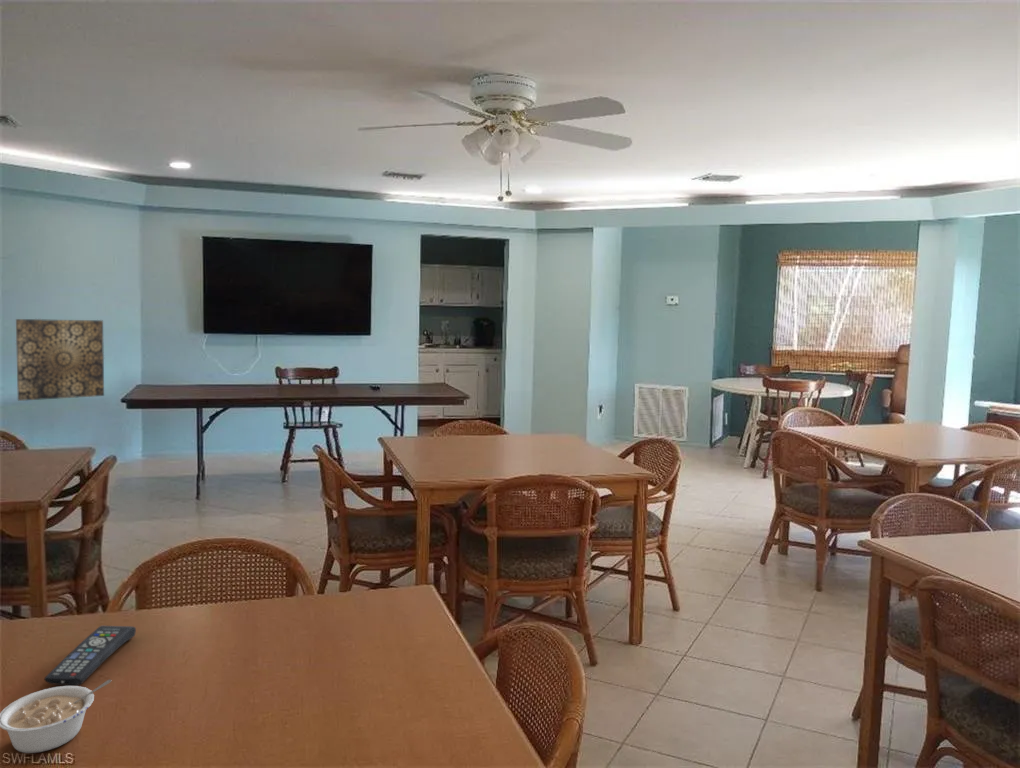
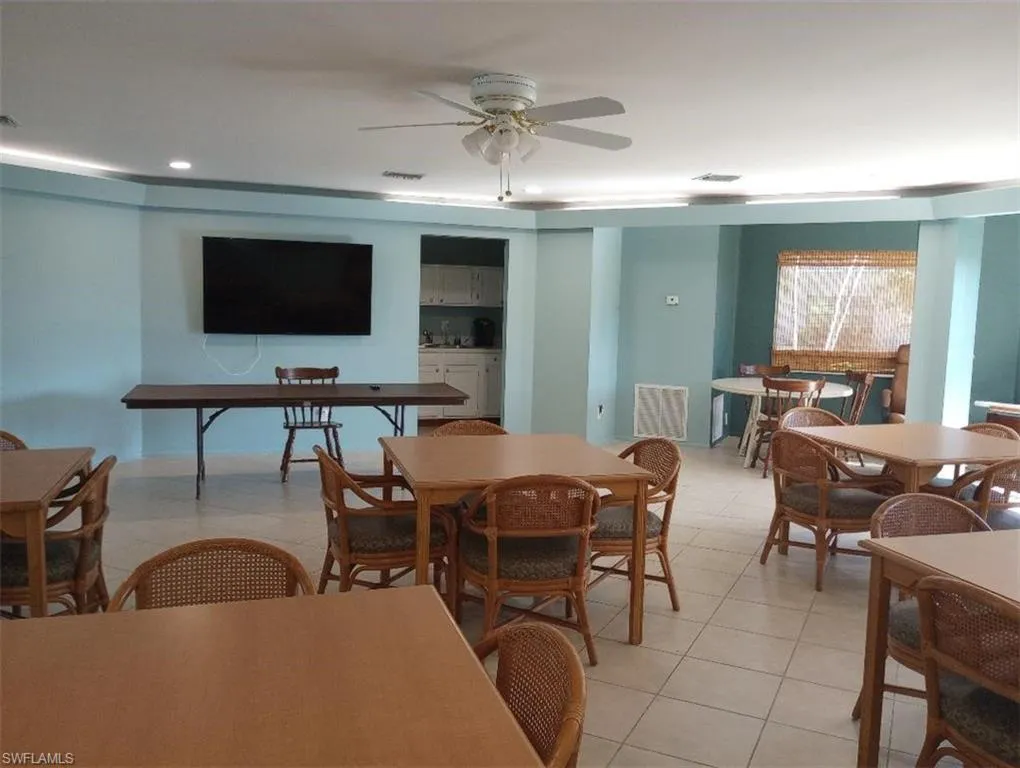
- wall art (61, 359)
- legume (50, 716)
- remote control (94, 652)
